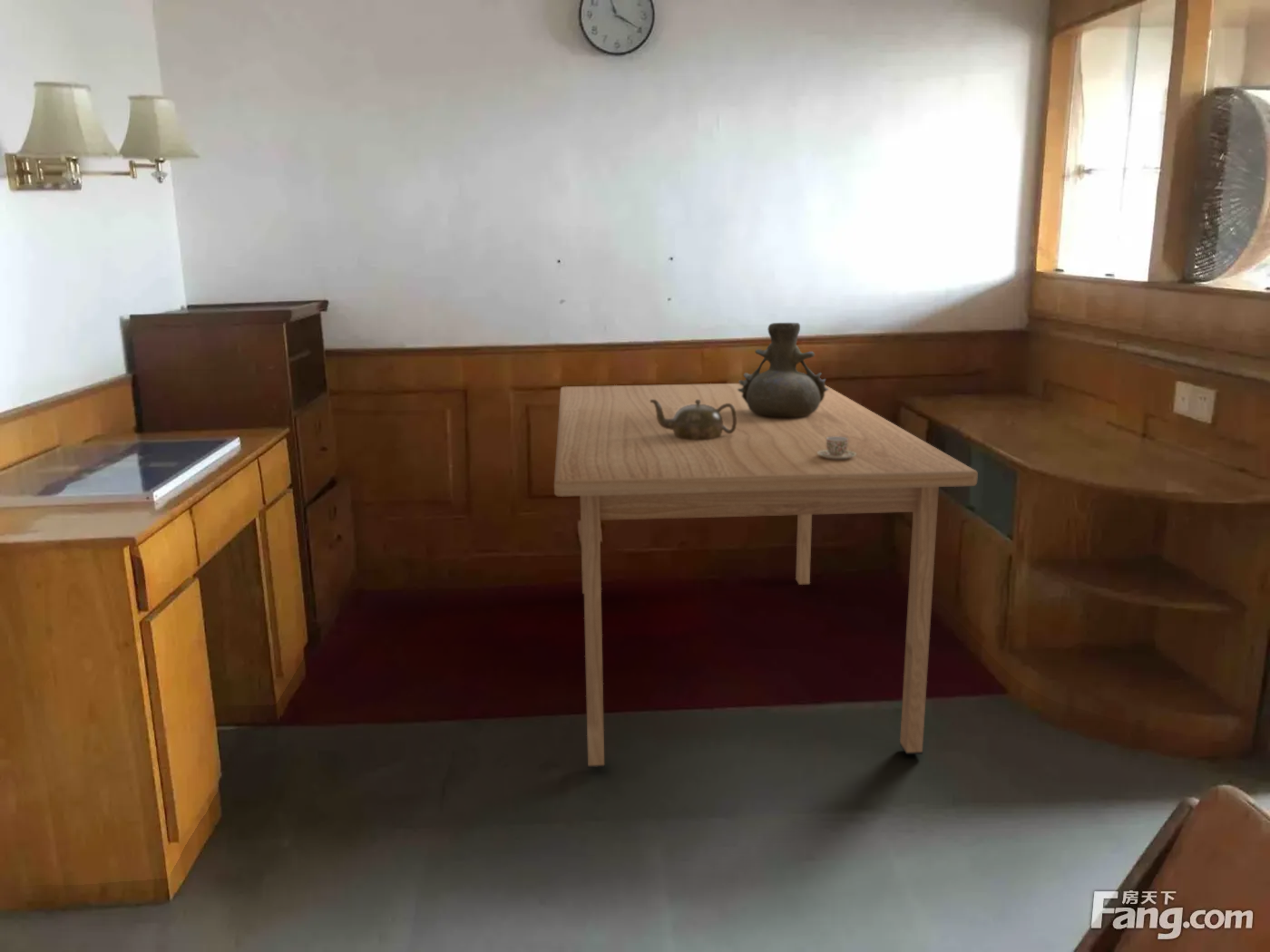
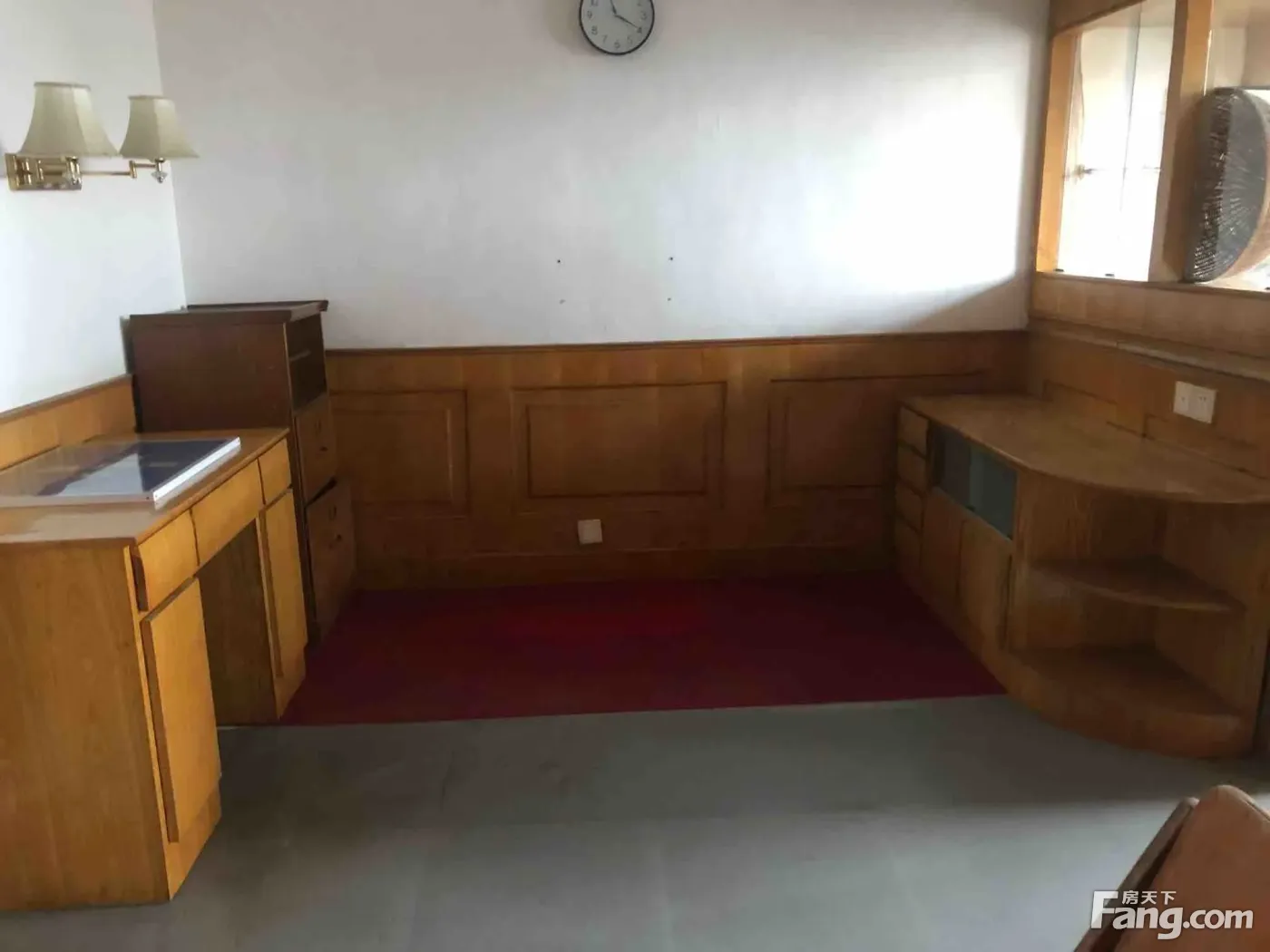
- vase (784, 367)
- teapot (693, 416)
- teacup (836, 447)
- table (719, 516)
